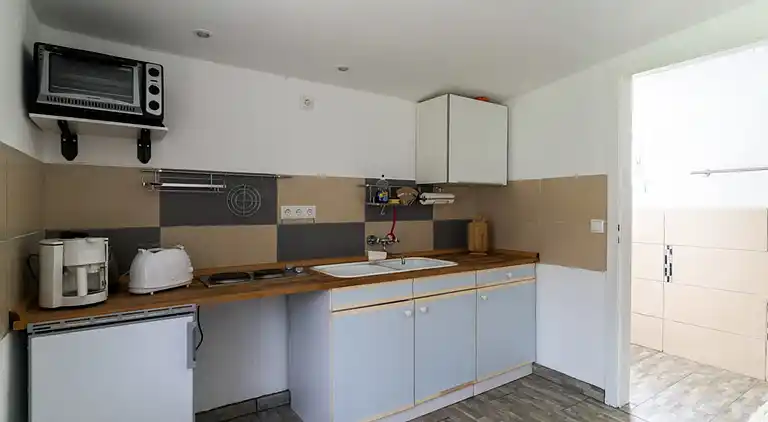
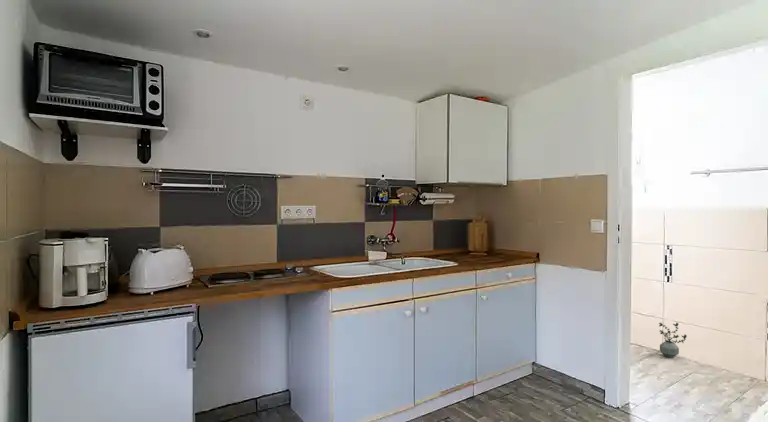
+ potted plant (672, 340)
